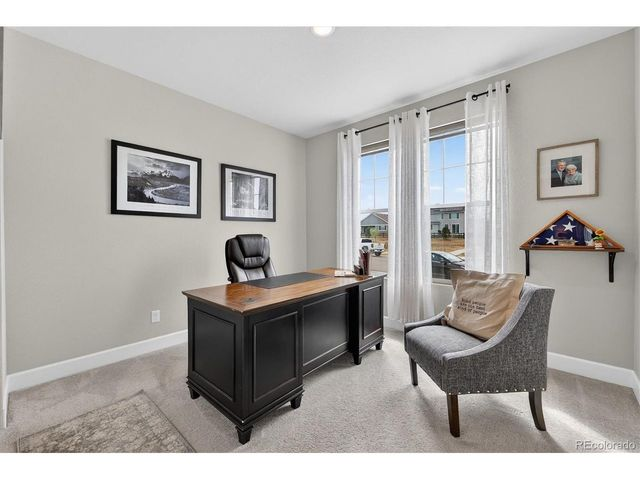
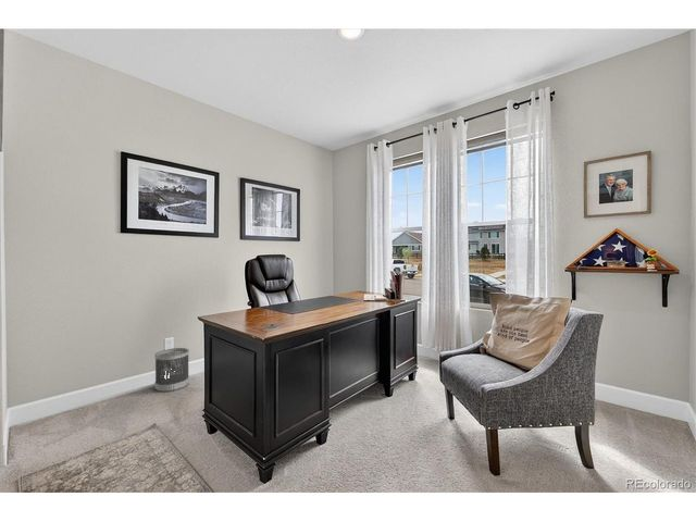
+ wastebasket (172, 369)
